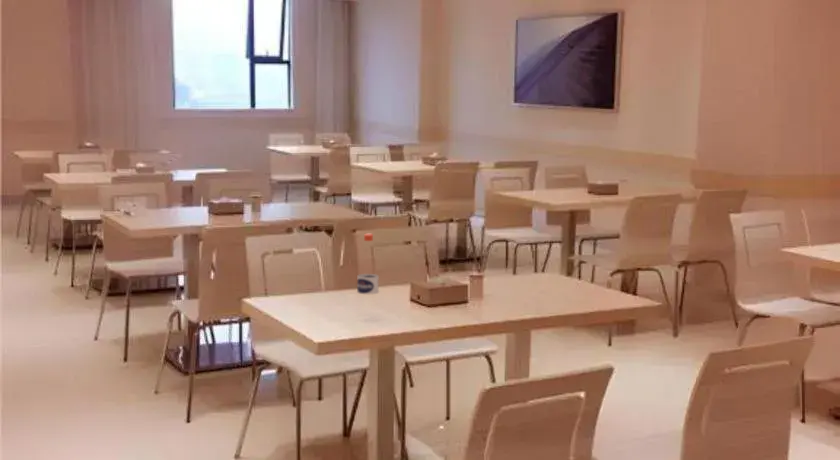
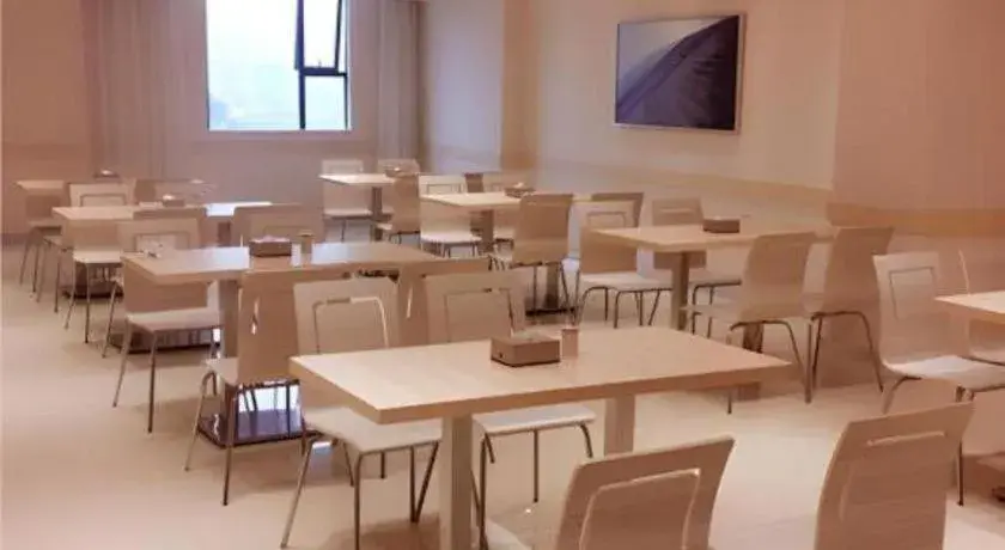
- water bottle (368, 277)
